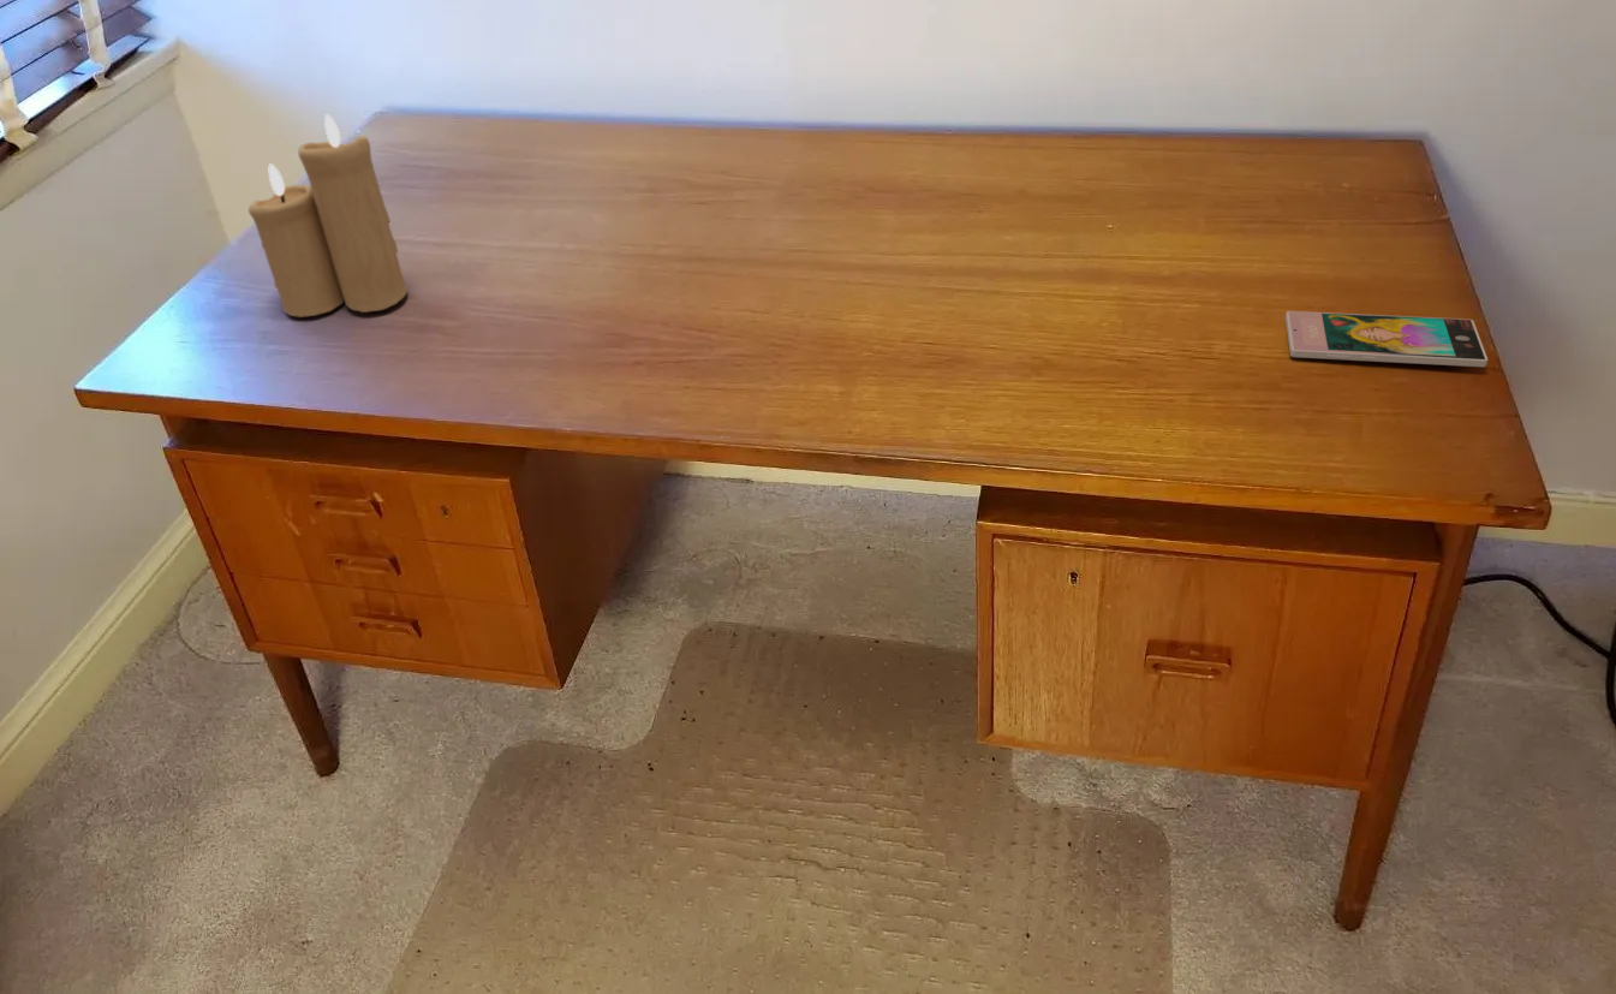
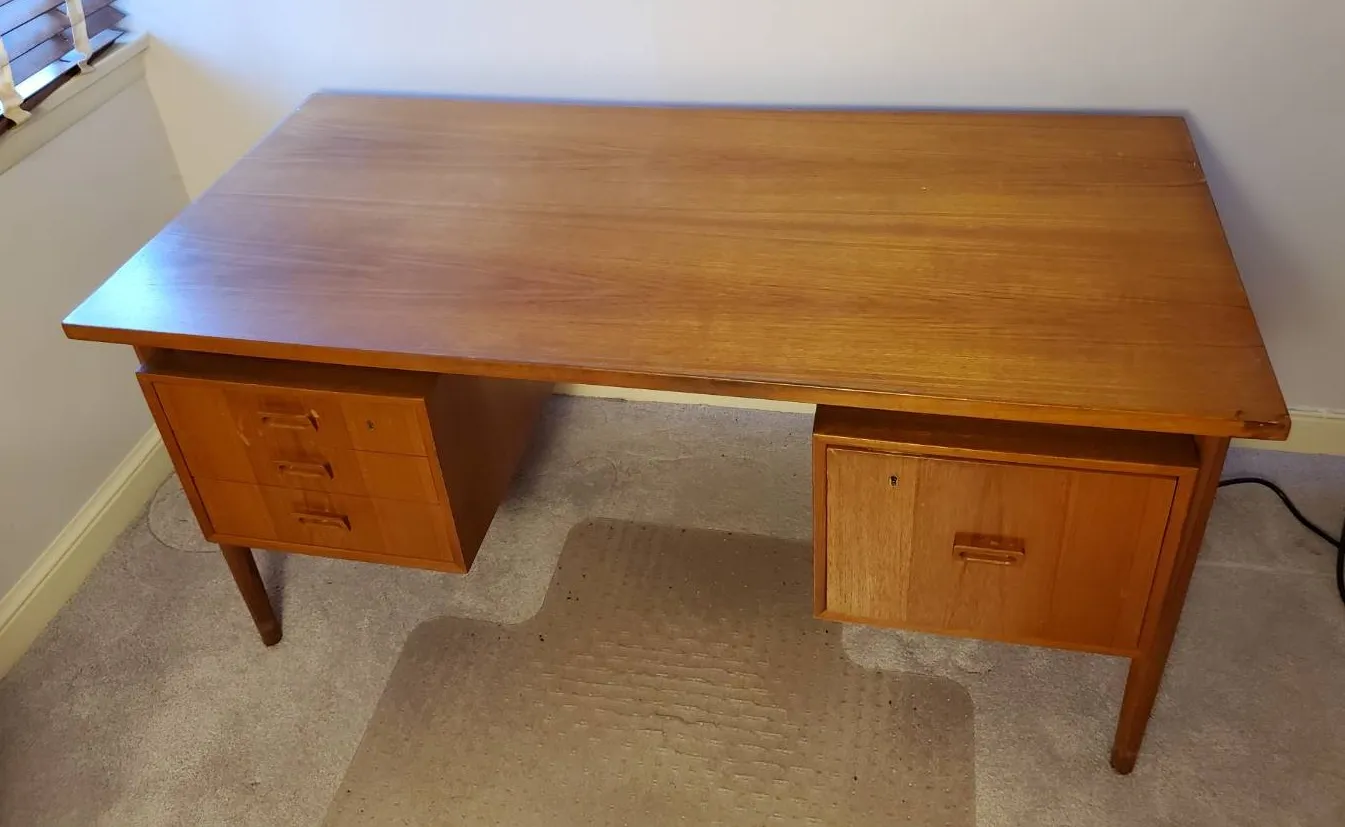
- smartphone (1382, 338)
- candle (318, 213)
